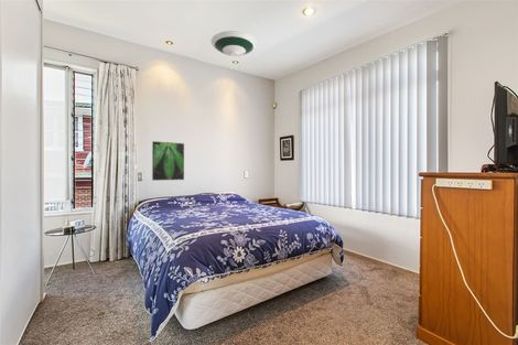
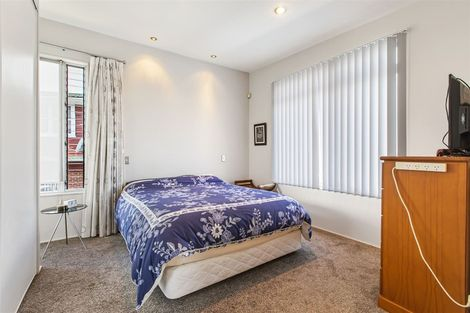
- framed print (168, 161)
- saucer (234, 48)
